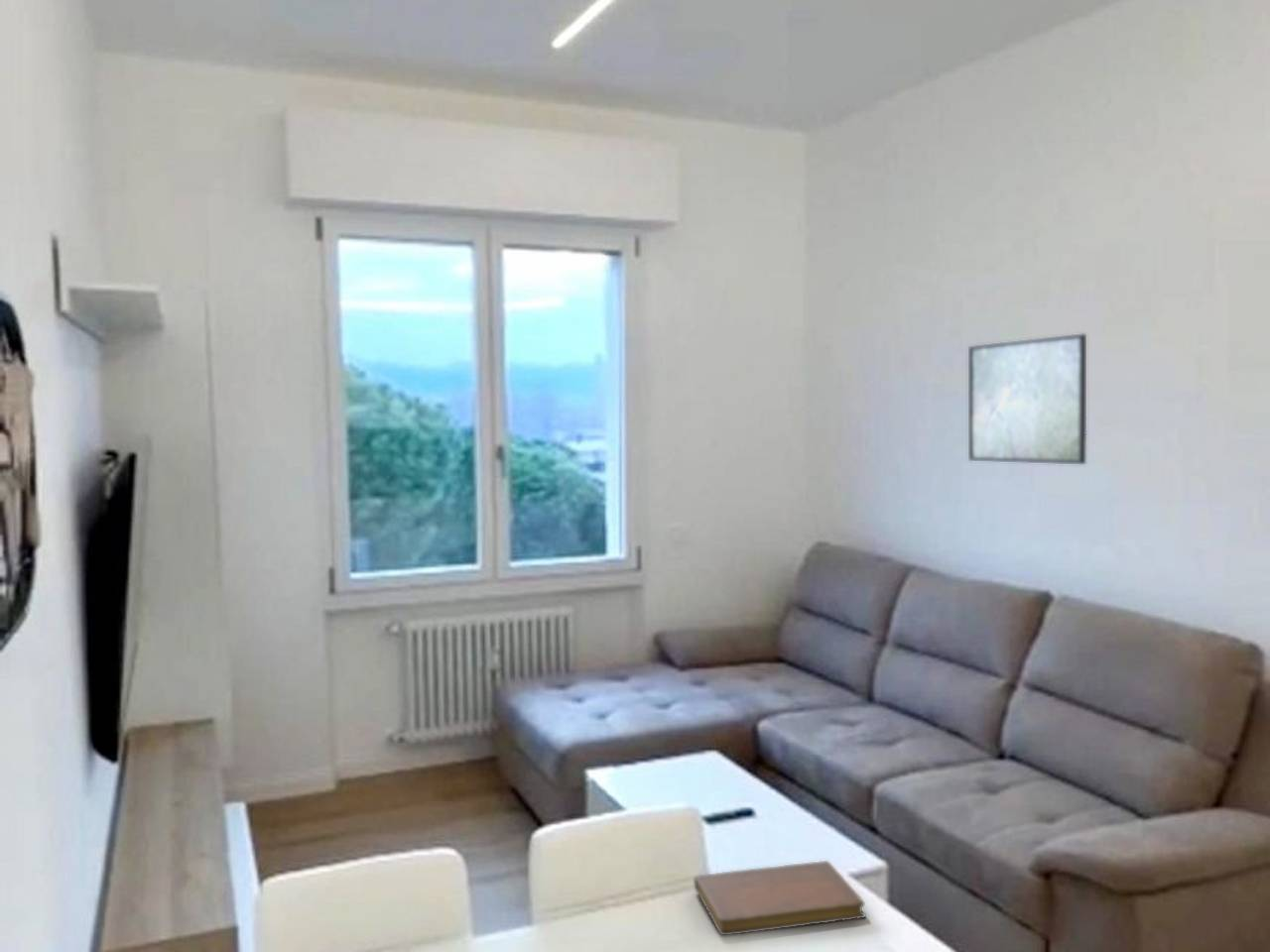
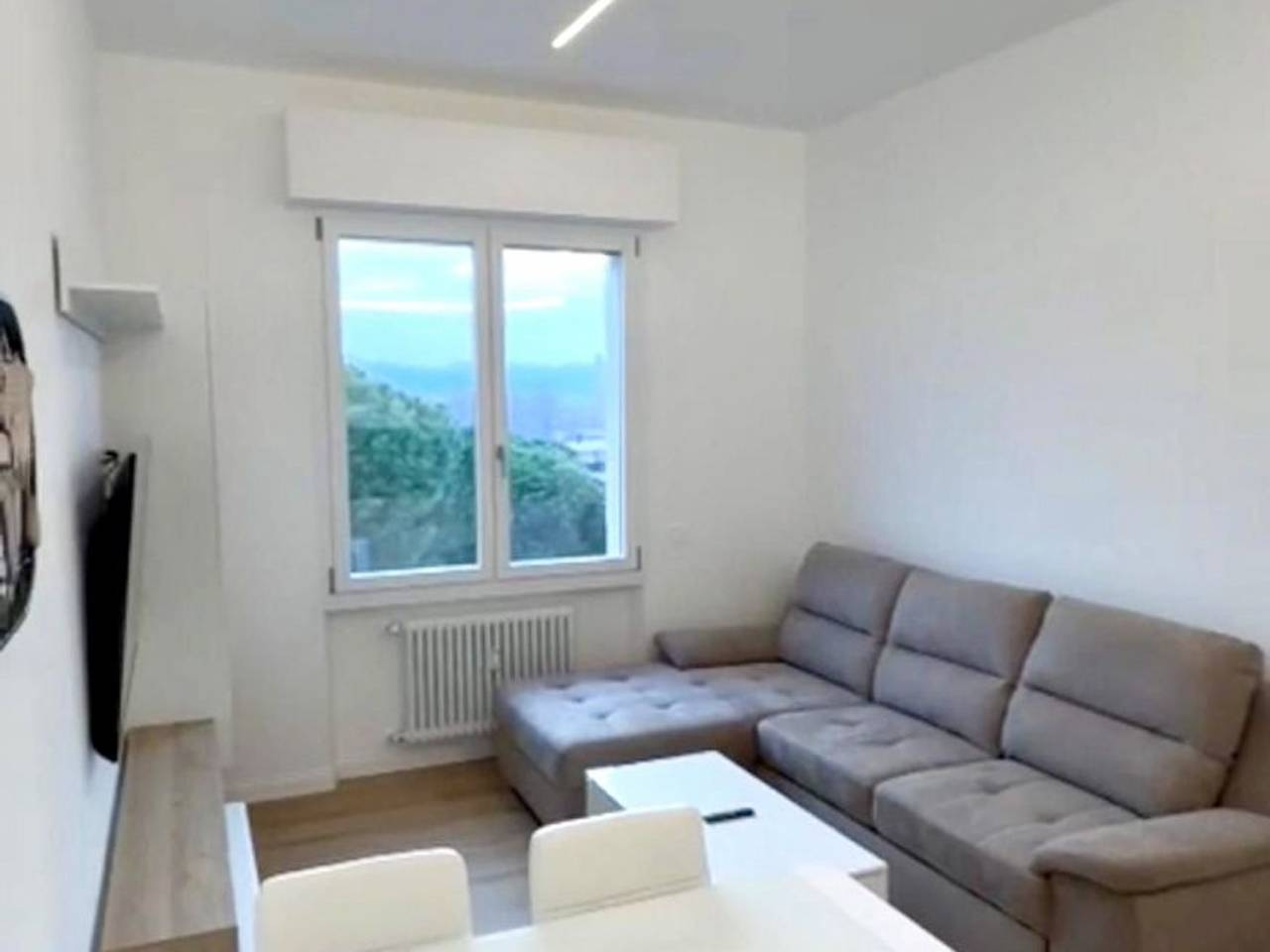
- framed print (1023, 402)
- notebook (777, 894)
